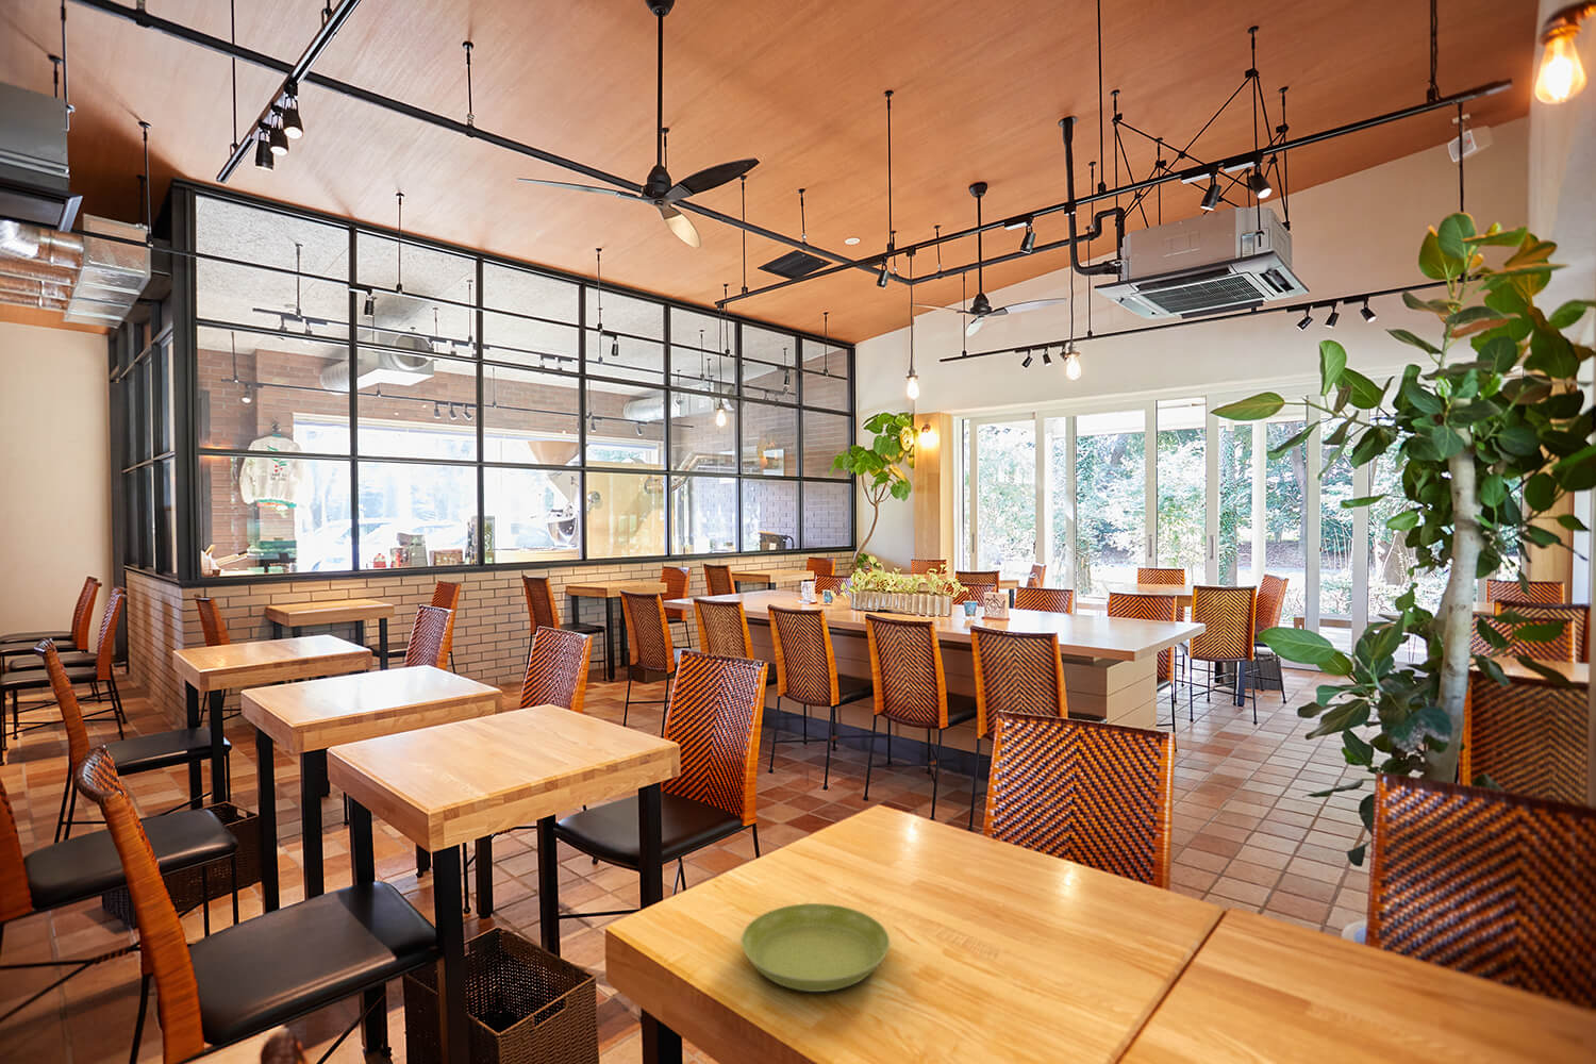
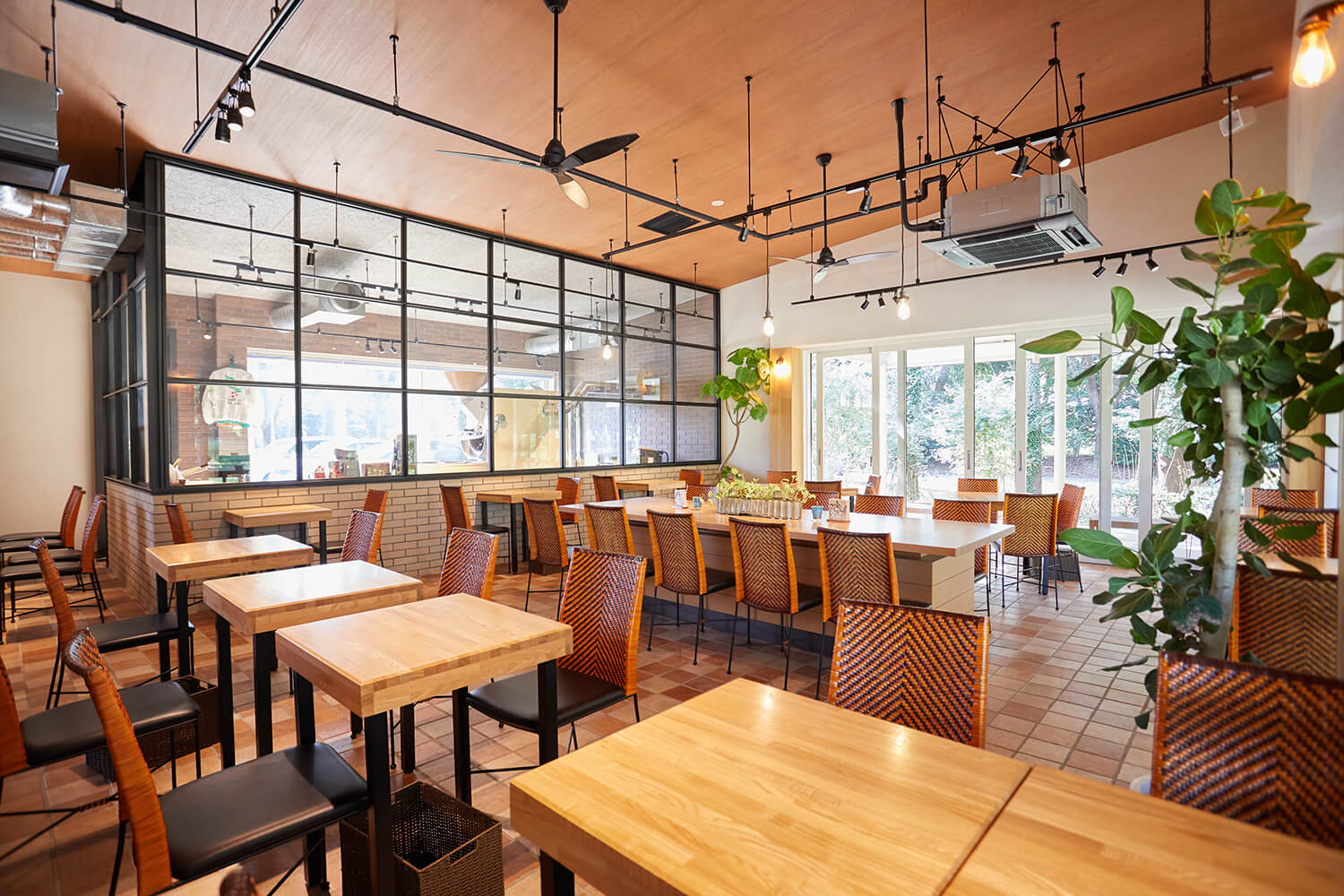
- saucer (815, 948)
